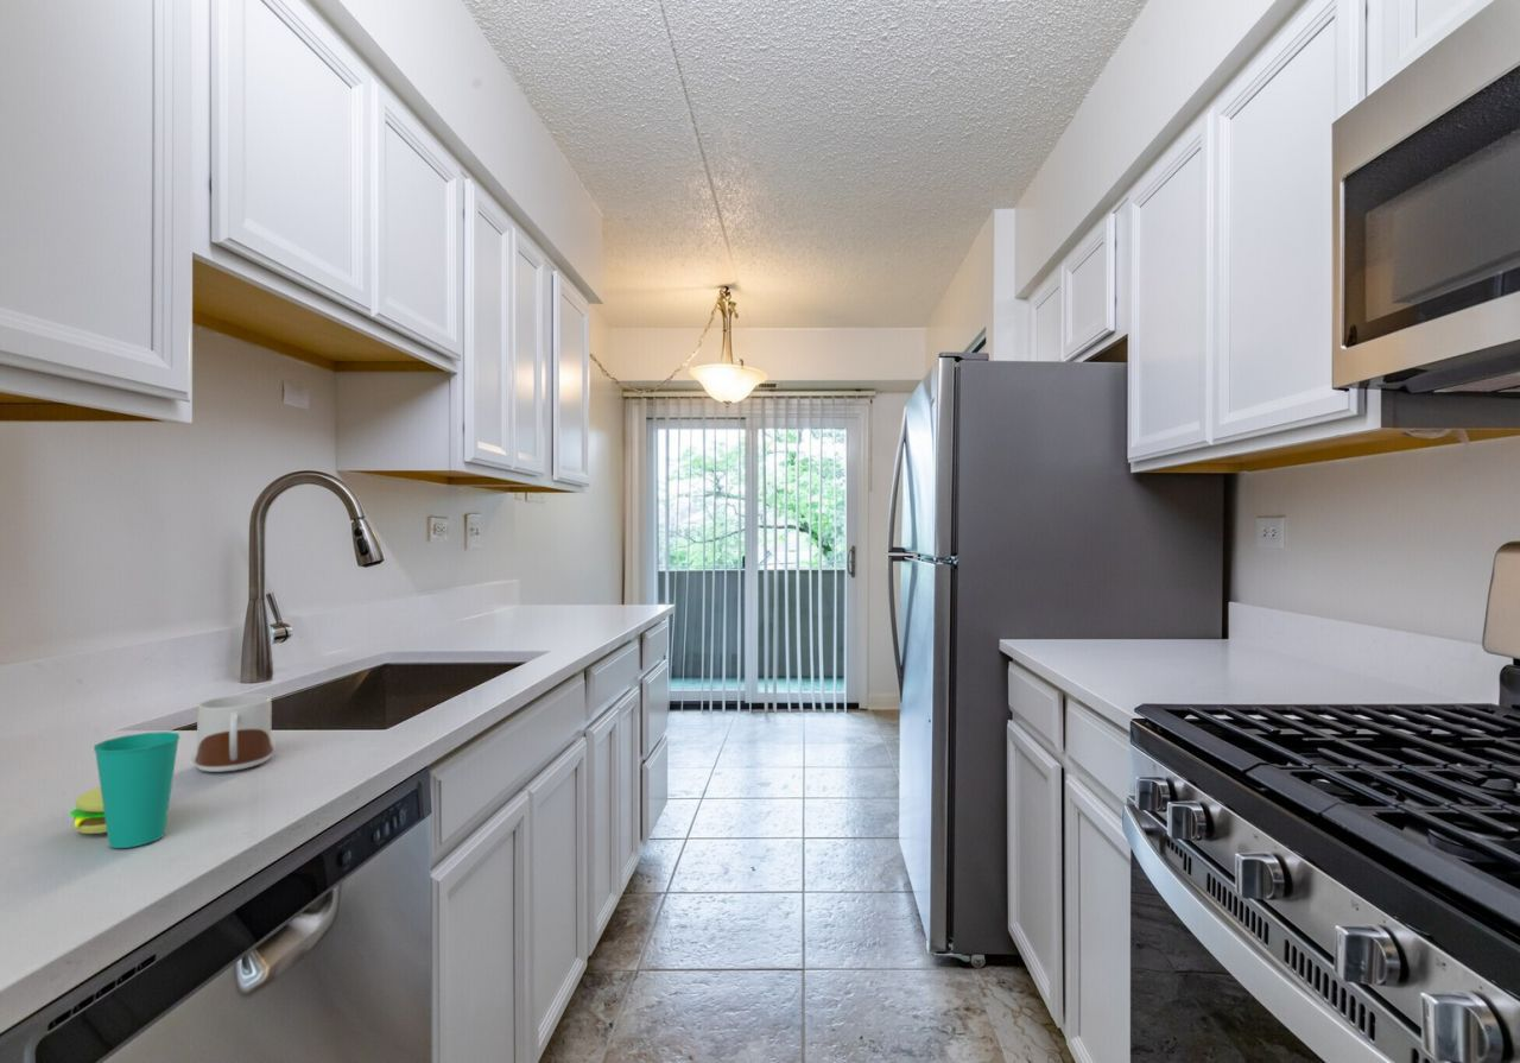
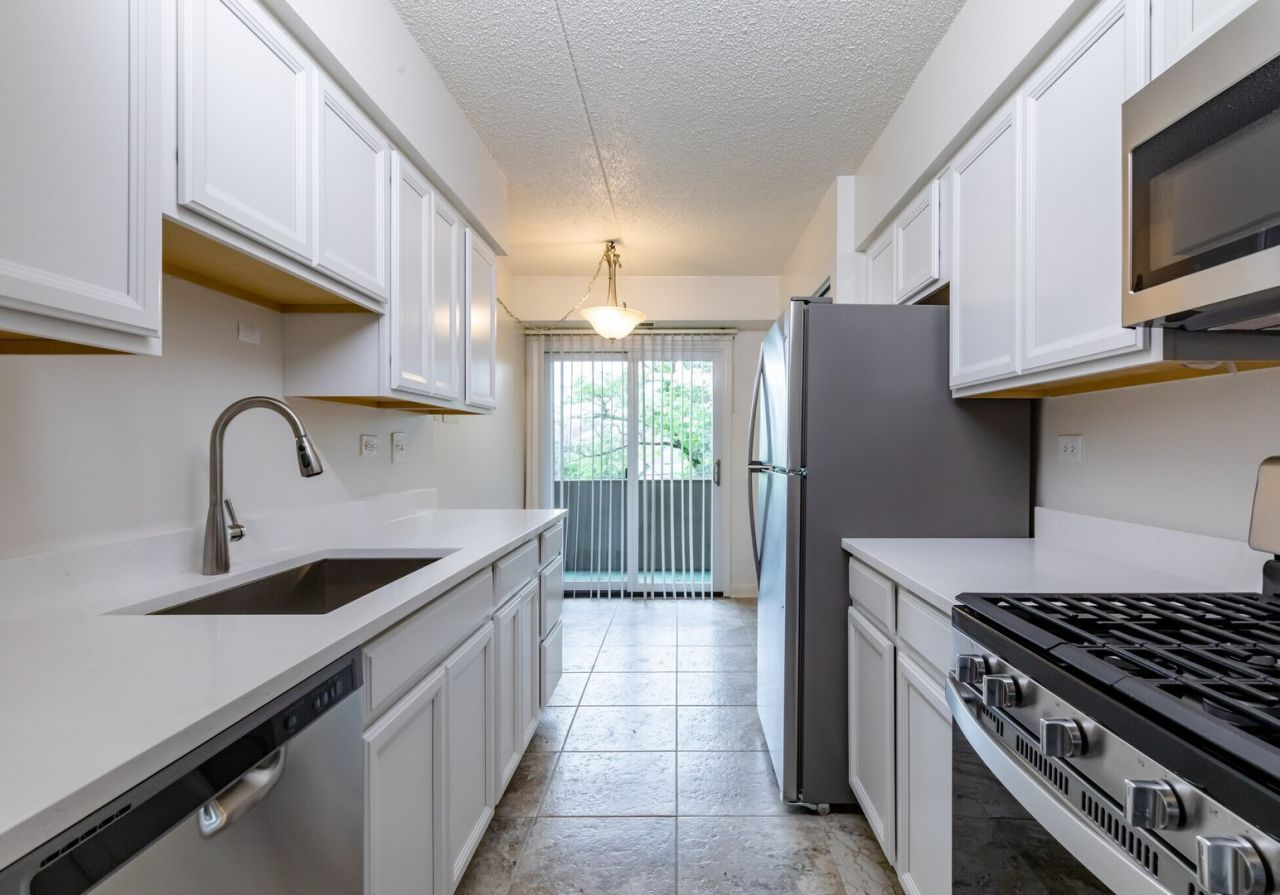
- cup (125, 784)
- mug (234, 735)
